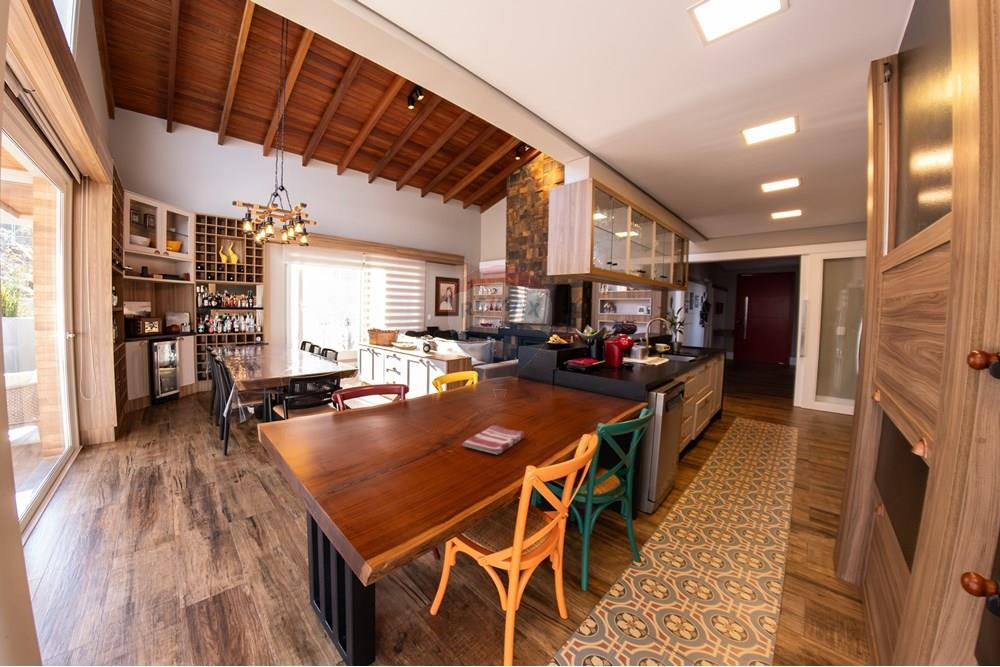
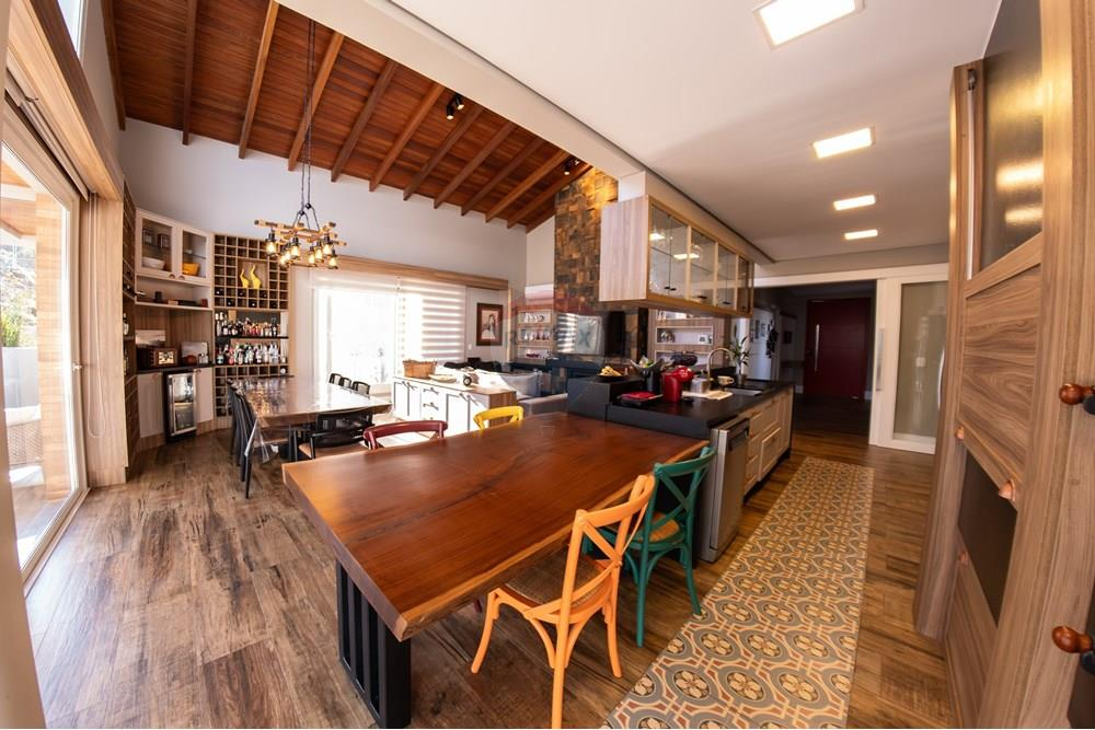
- dish towel (494, 438)
